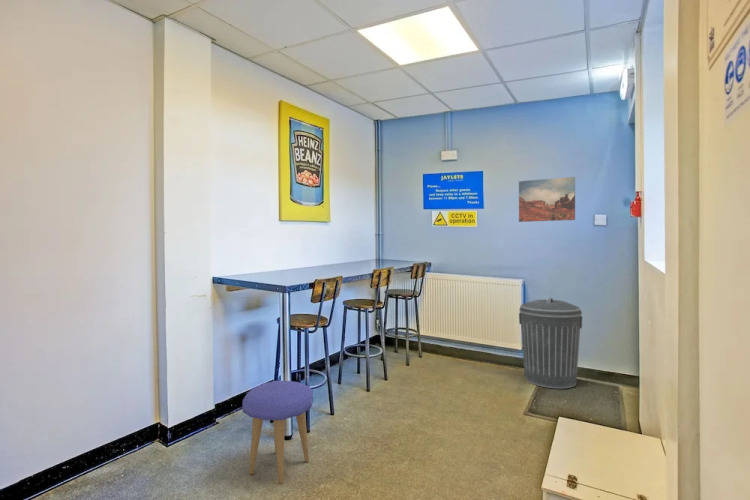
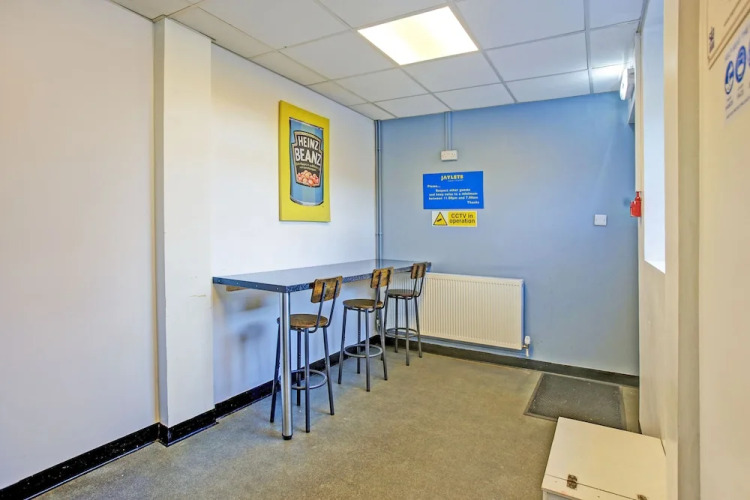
- stool (279, 428)
- wall art (546, 200)
- trash can (549, 339)
